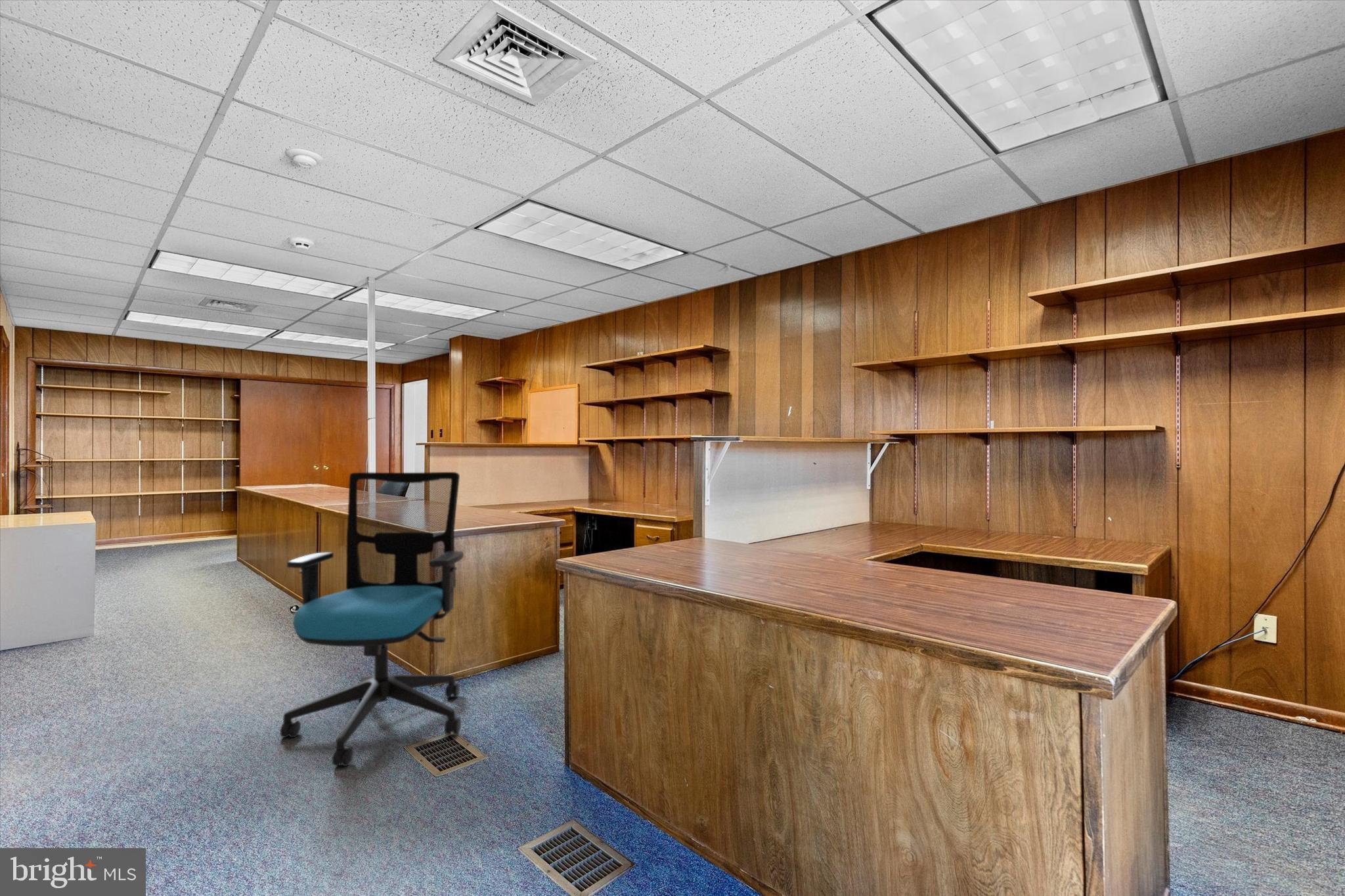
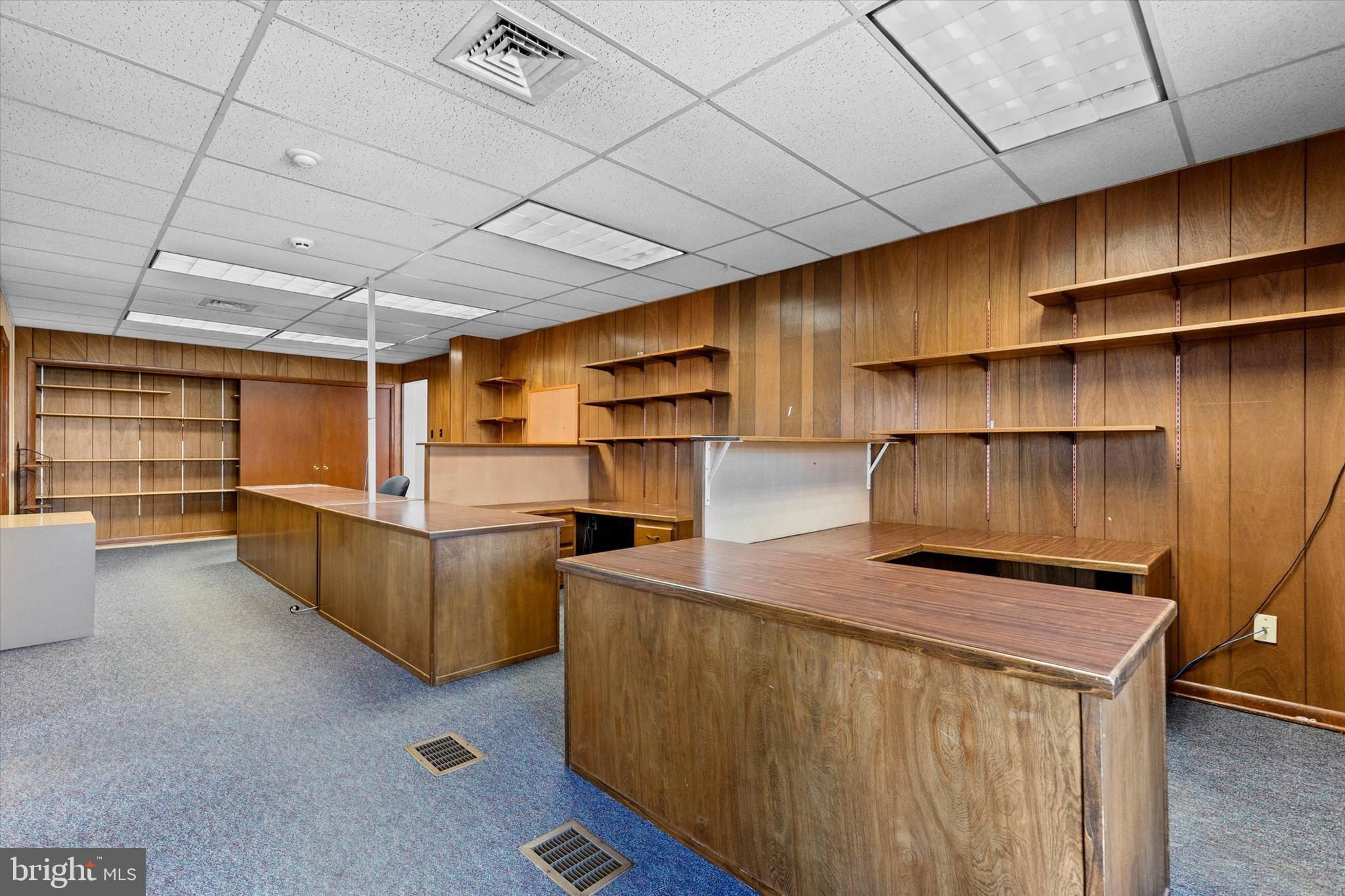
- office chair (380, 601)
